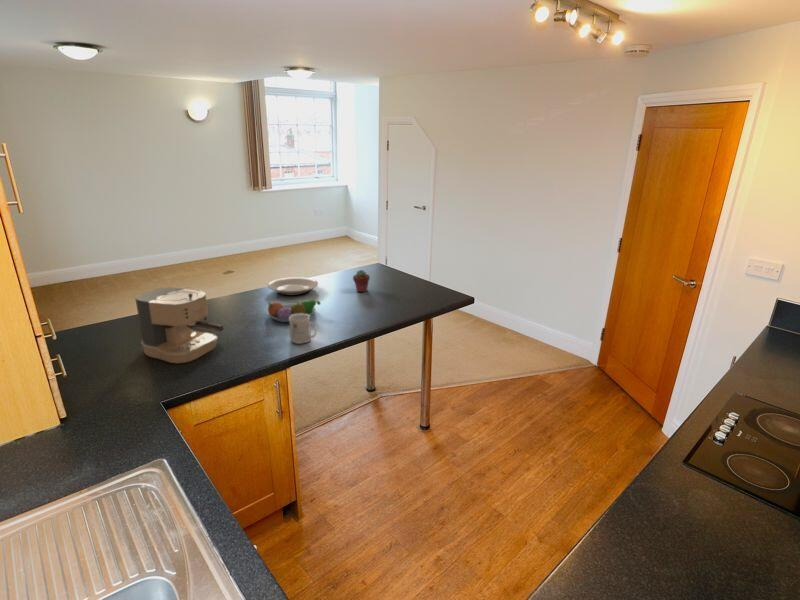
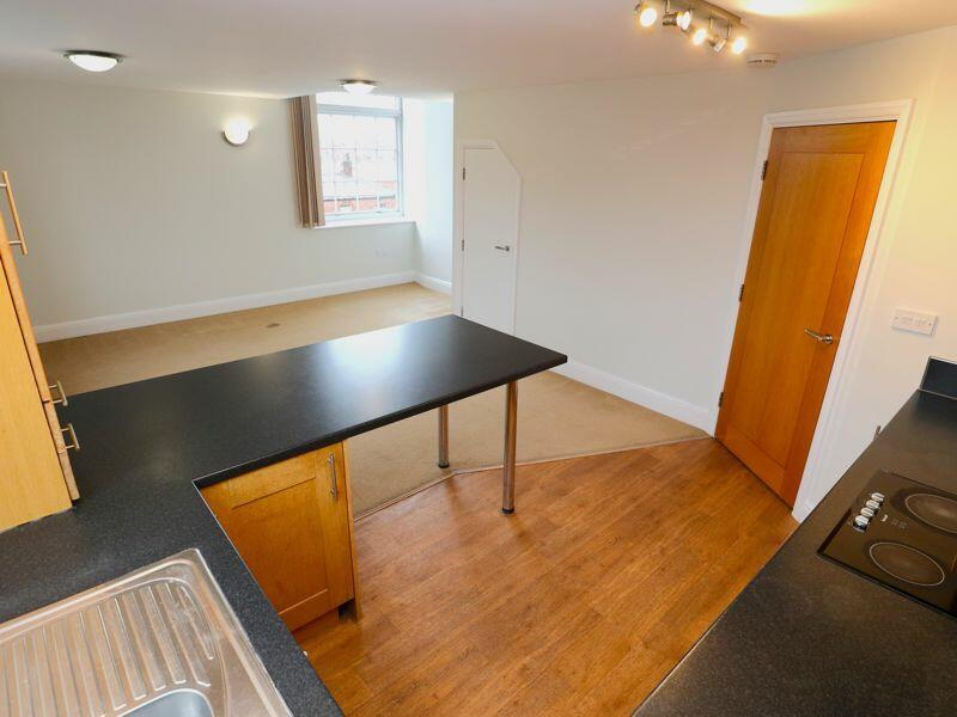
- potted succulent (361, 280)
- mug (303, 329)
- plate (293, 287)
- coffee maker (183, 322)
- fruit bowl (293, 306)
